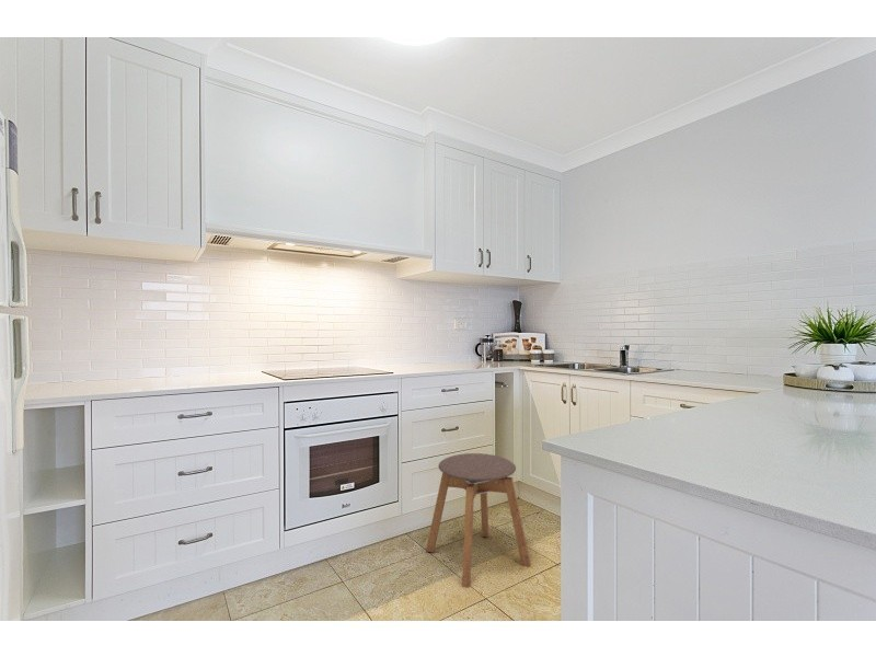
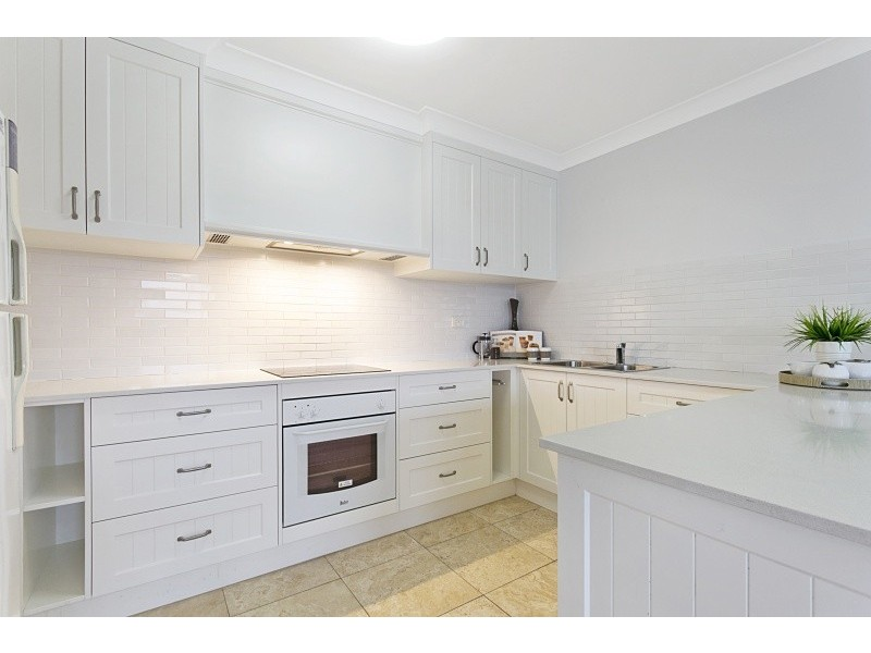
- stool (472, 508)
